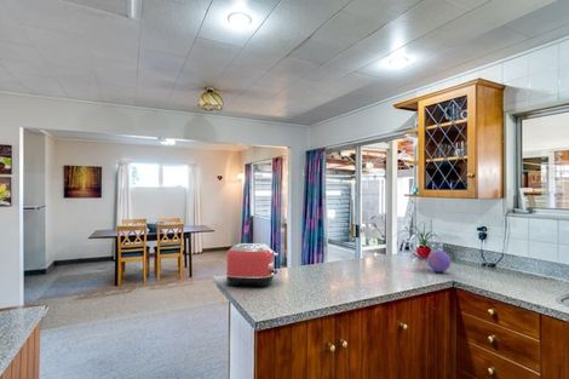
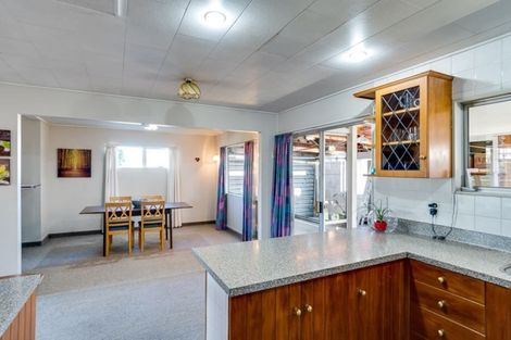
- toaster (252, 264)
- decorative ball (438, 260)
